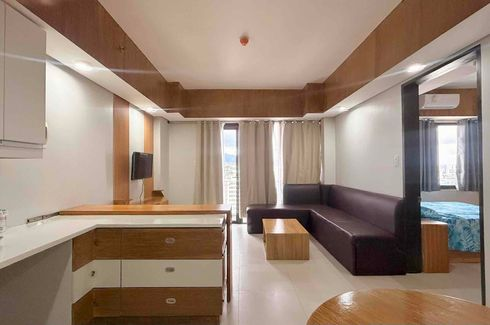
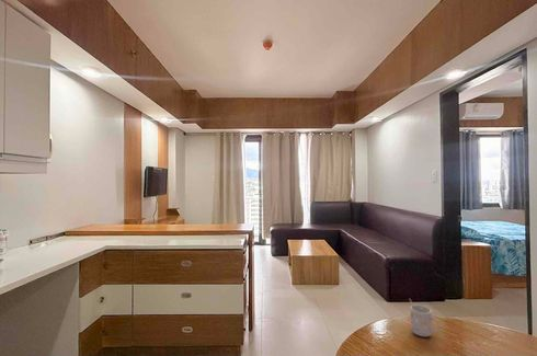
+ mug (424, 319)
